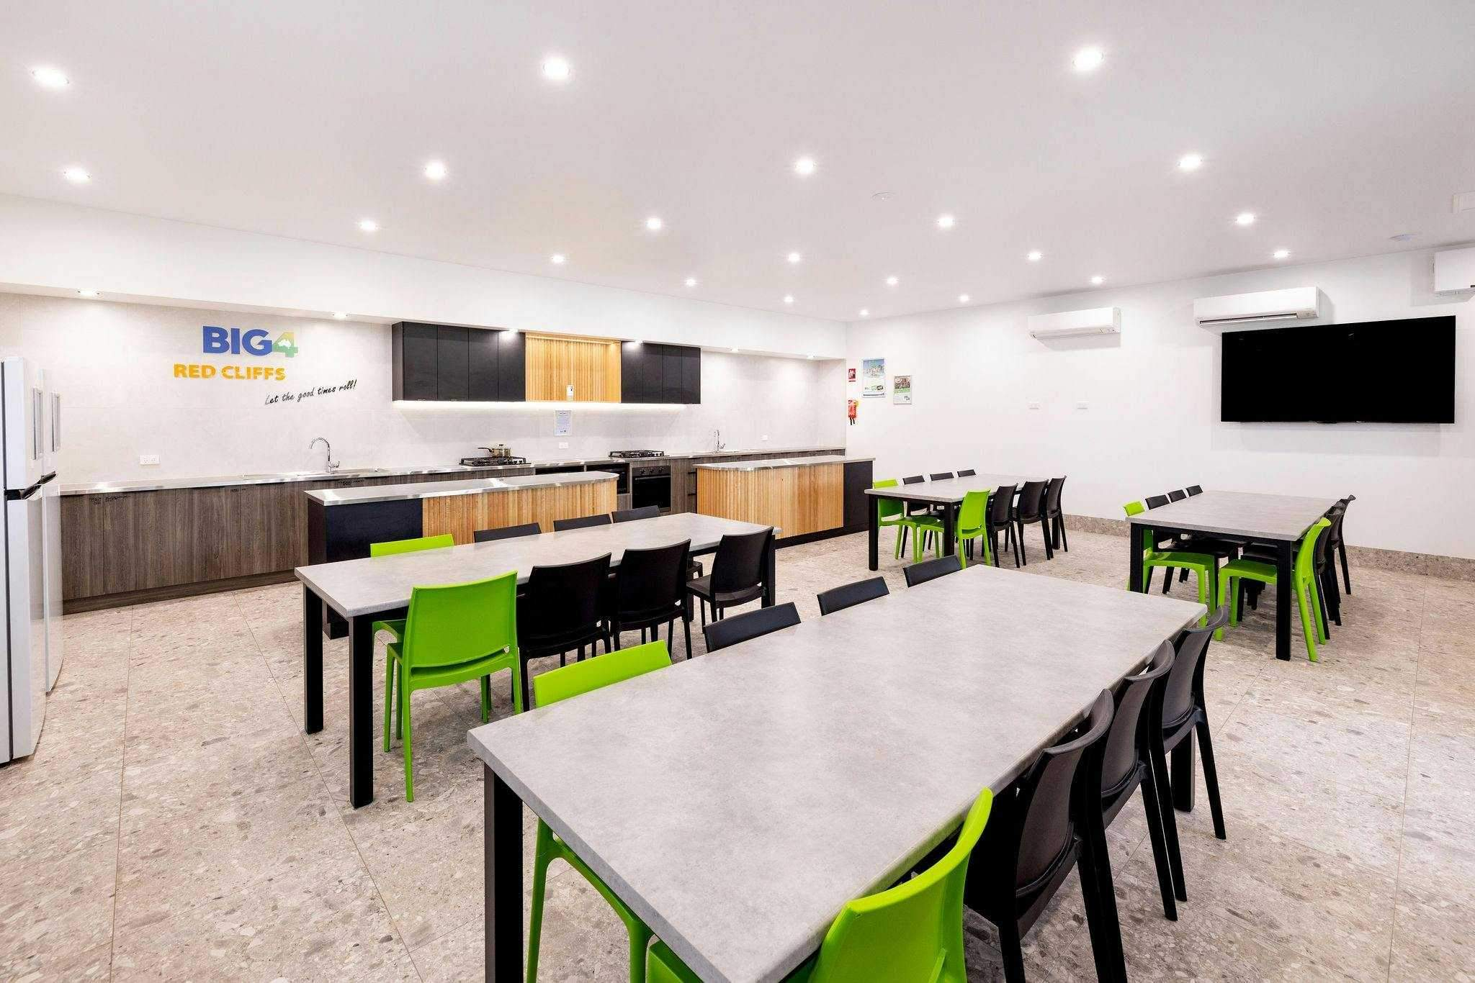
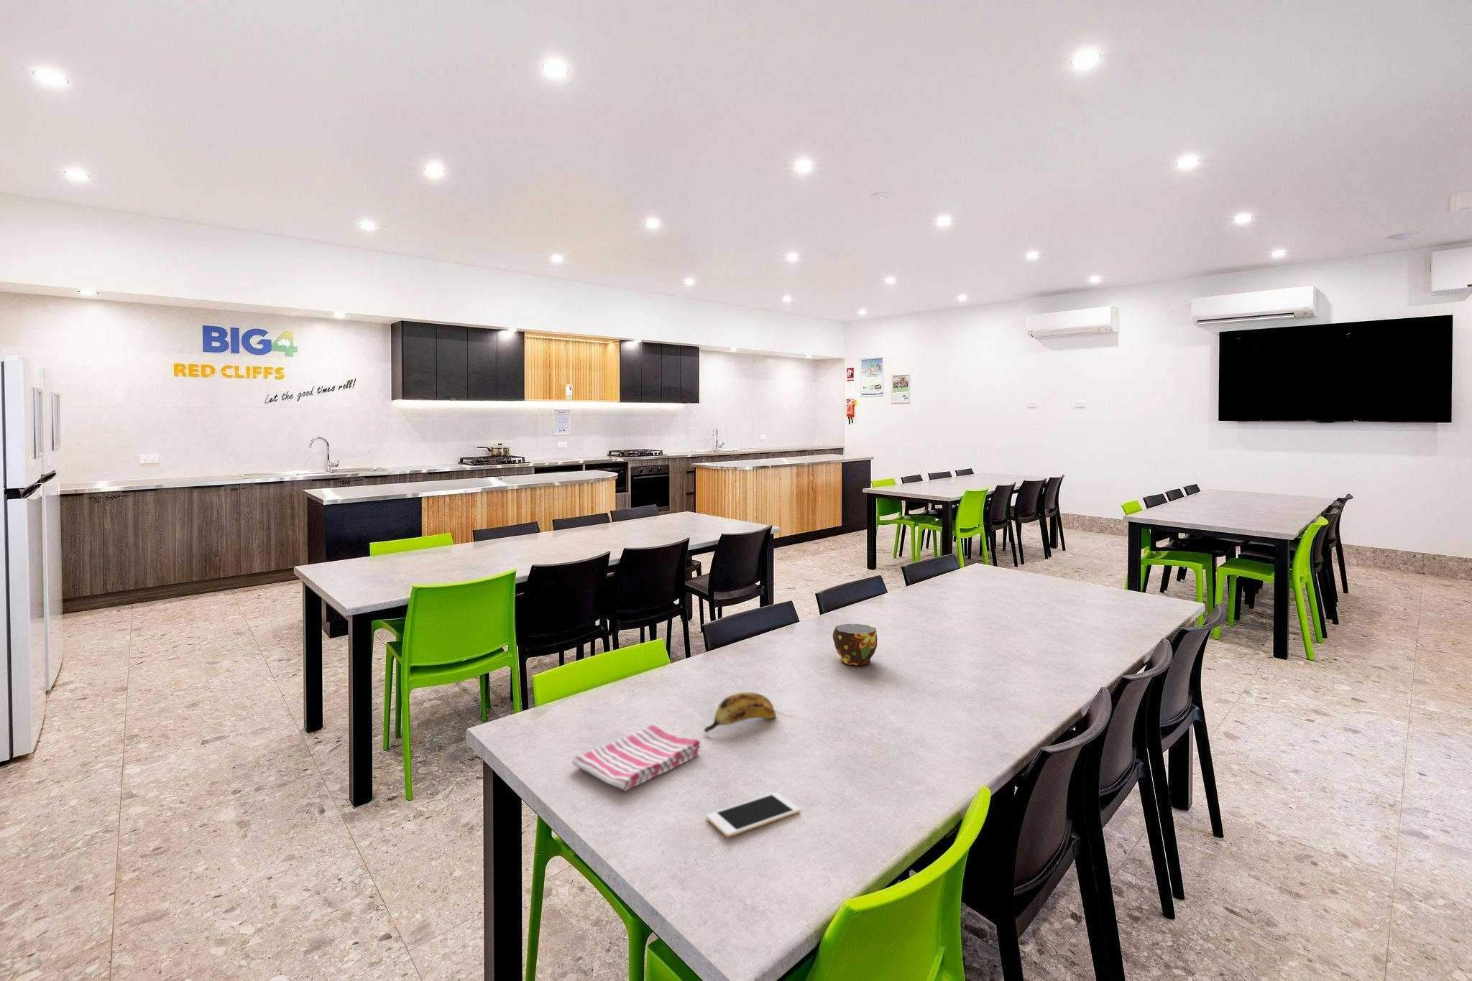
+ banana (743, 709)
+ dish towel (637, 752)
+ cup (852, 644)
+ cell phone (754, 813)
